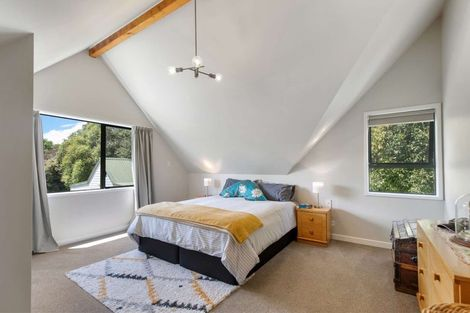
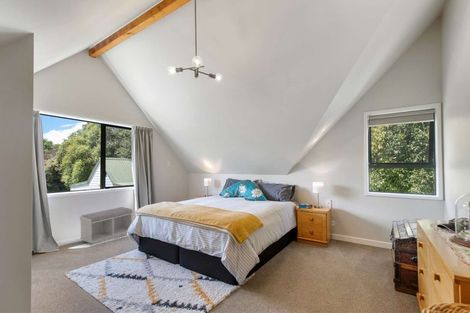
+ bench (108, 224)
